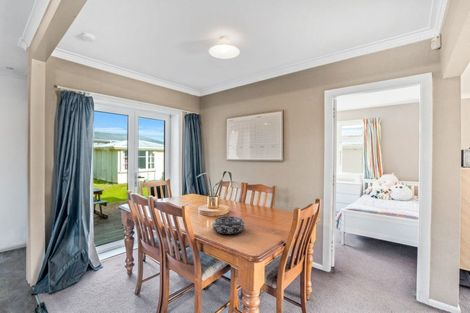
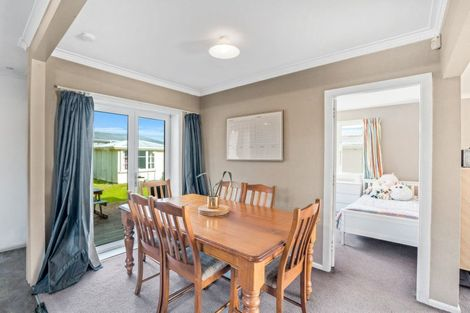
- decorative bowl (228, 225)
